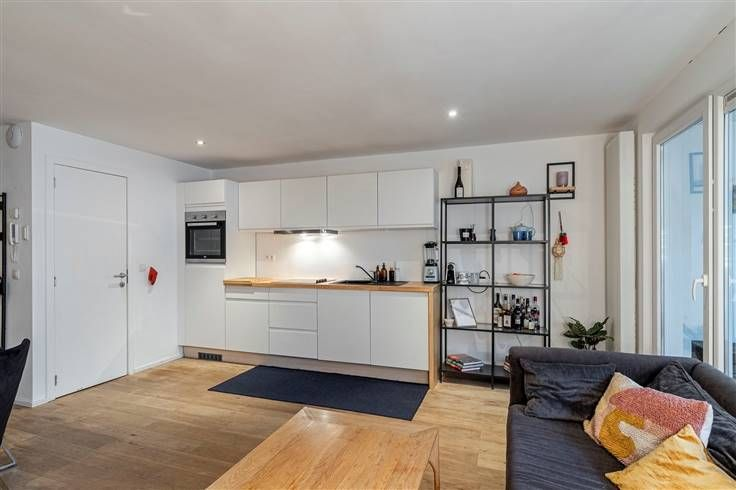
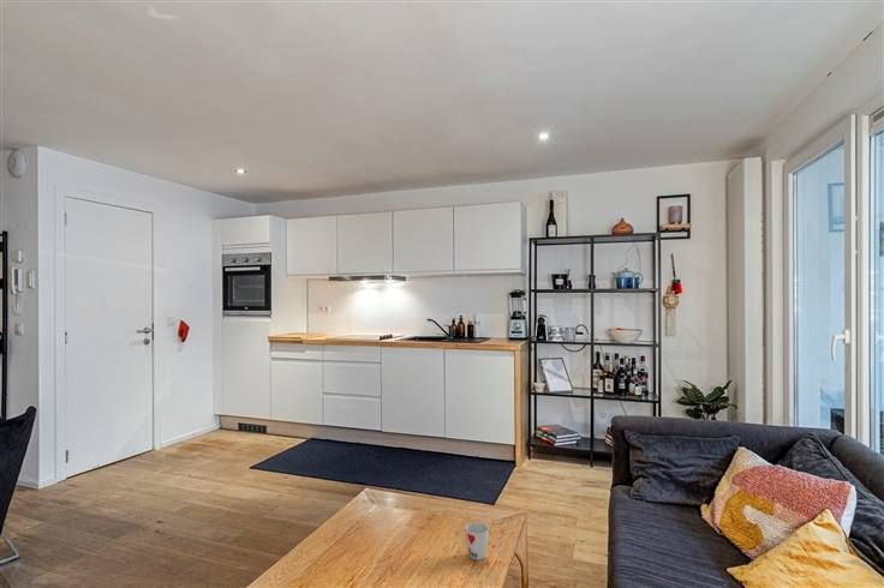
+ cup (477, 541)
